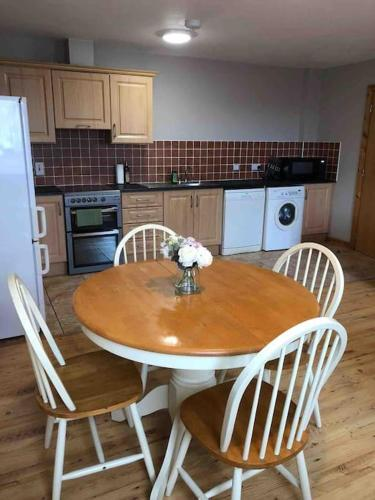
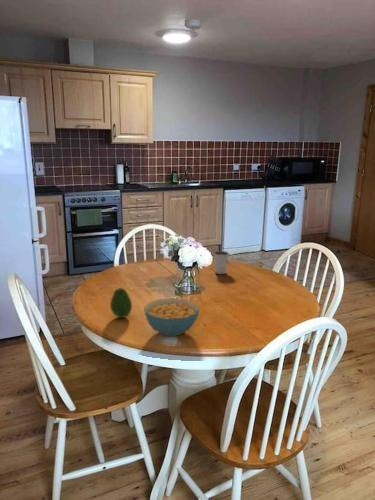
+ cereal bowl (171, 320)
+ dixie cup (220, 262)
+ fruit (121, 303)
